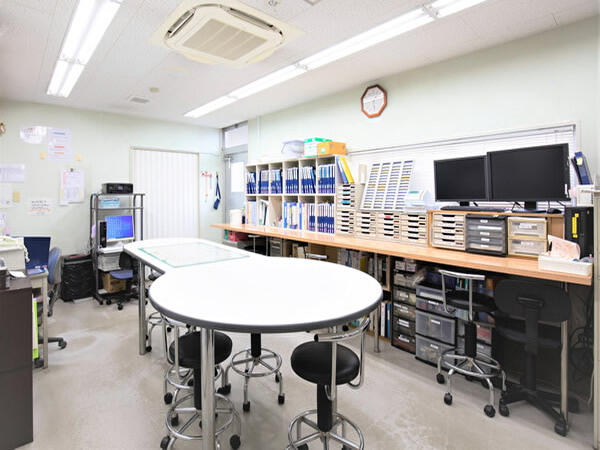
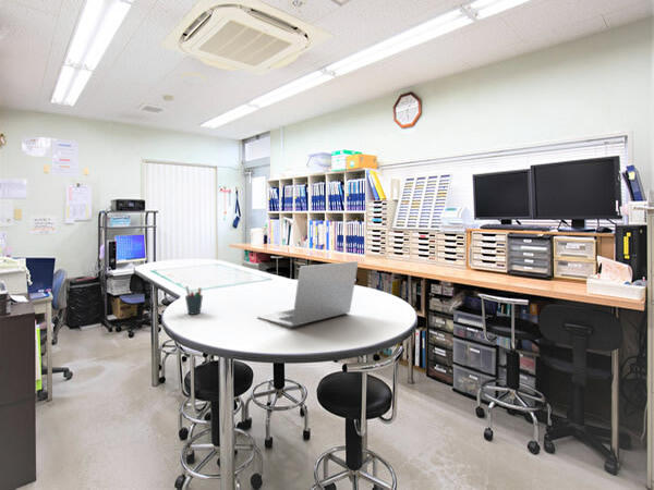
+ laptop (307, 289)
+ pen holder (194, 299)
